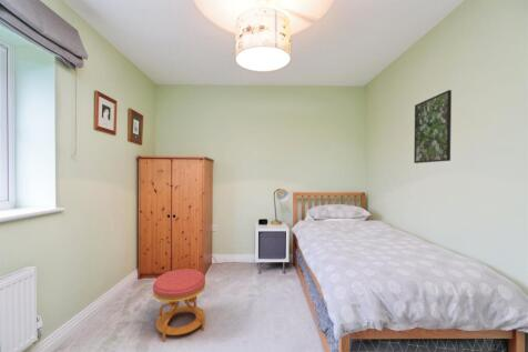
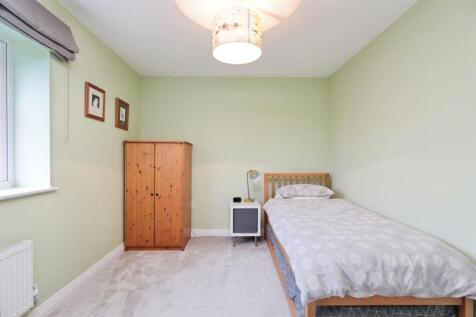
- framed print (430, 130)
- stool (181, 300)
